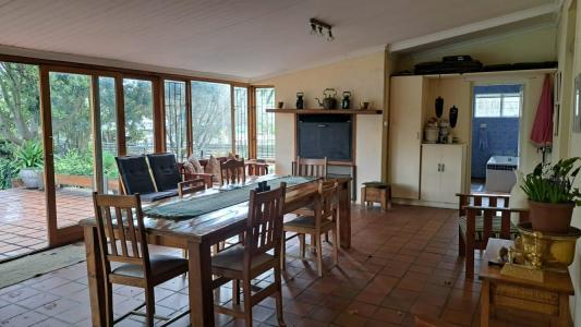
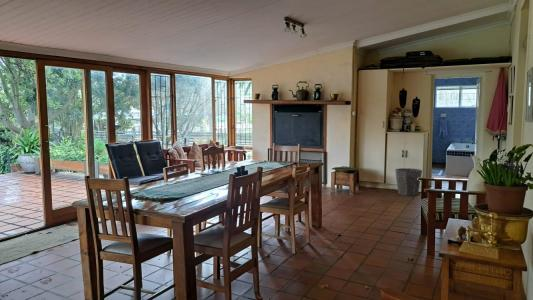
+ waste bin (408, 181)
